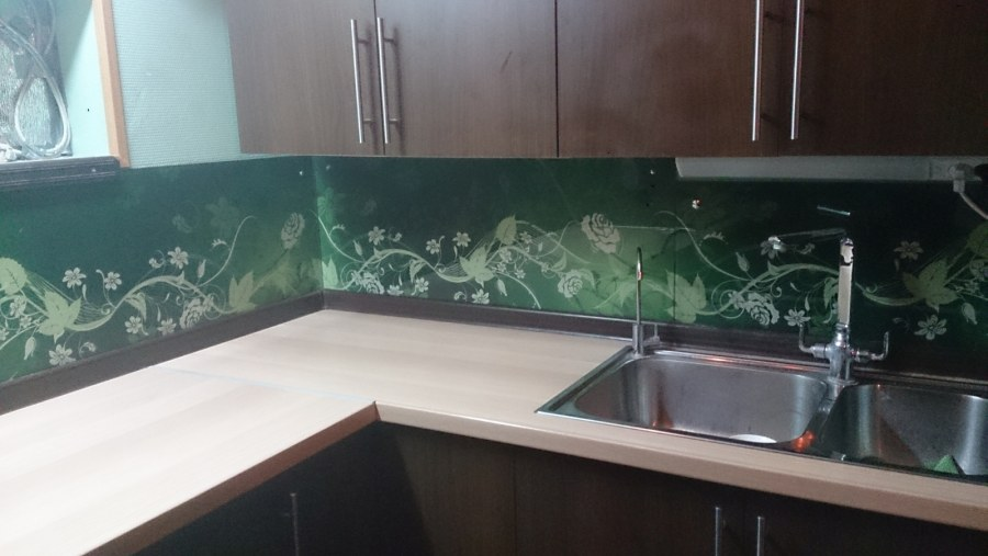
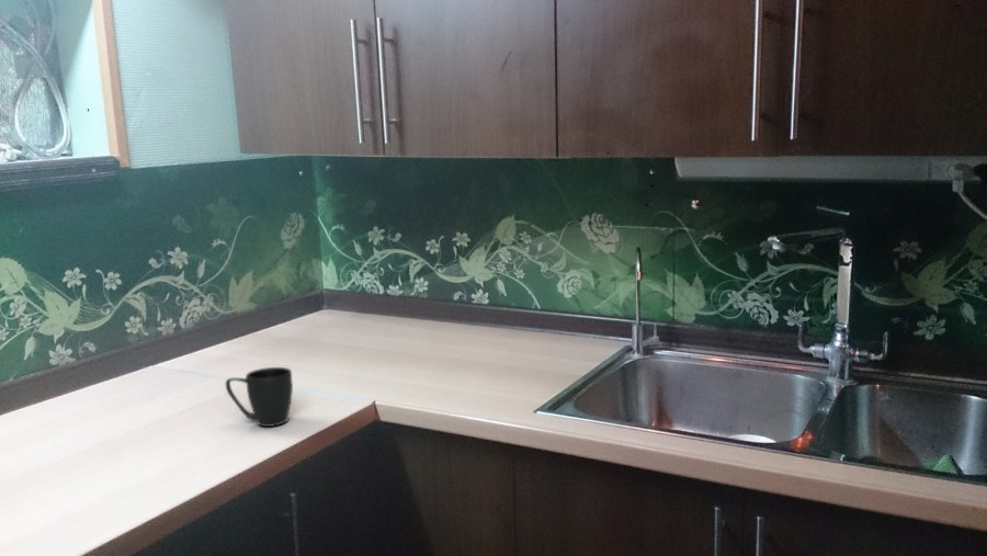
+ mug (260, 397)
